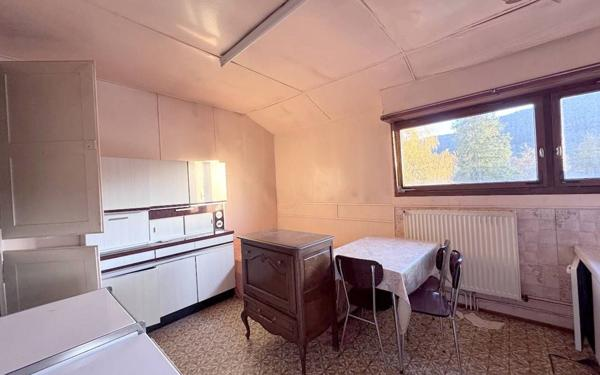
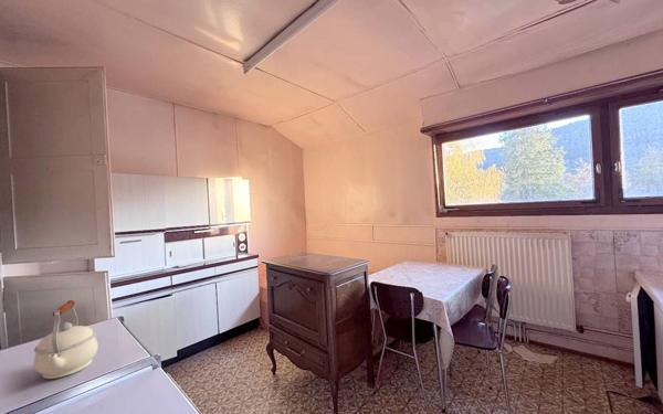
+ kettle (64, 338)
